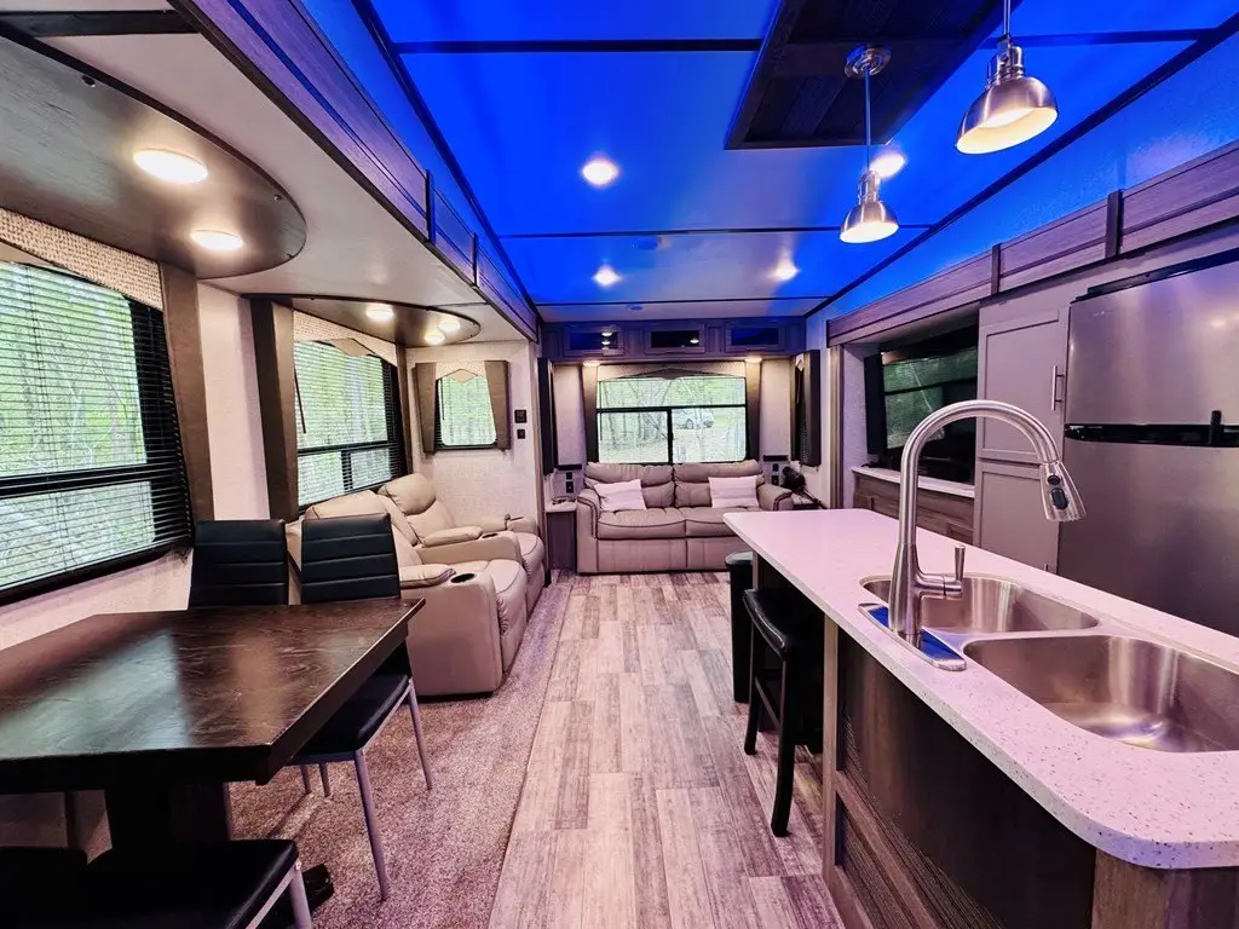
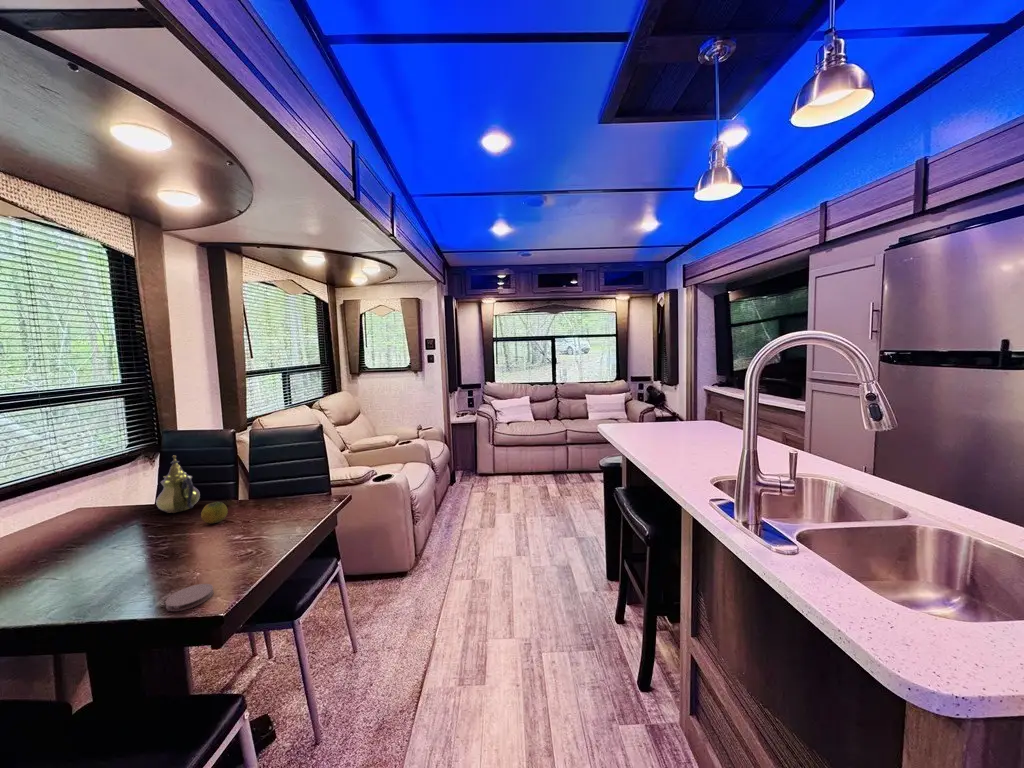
+ fruit (214, 512)
+ teapot (177, 482)
+ coaster (190, 596)
